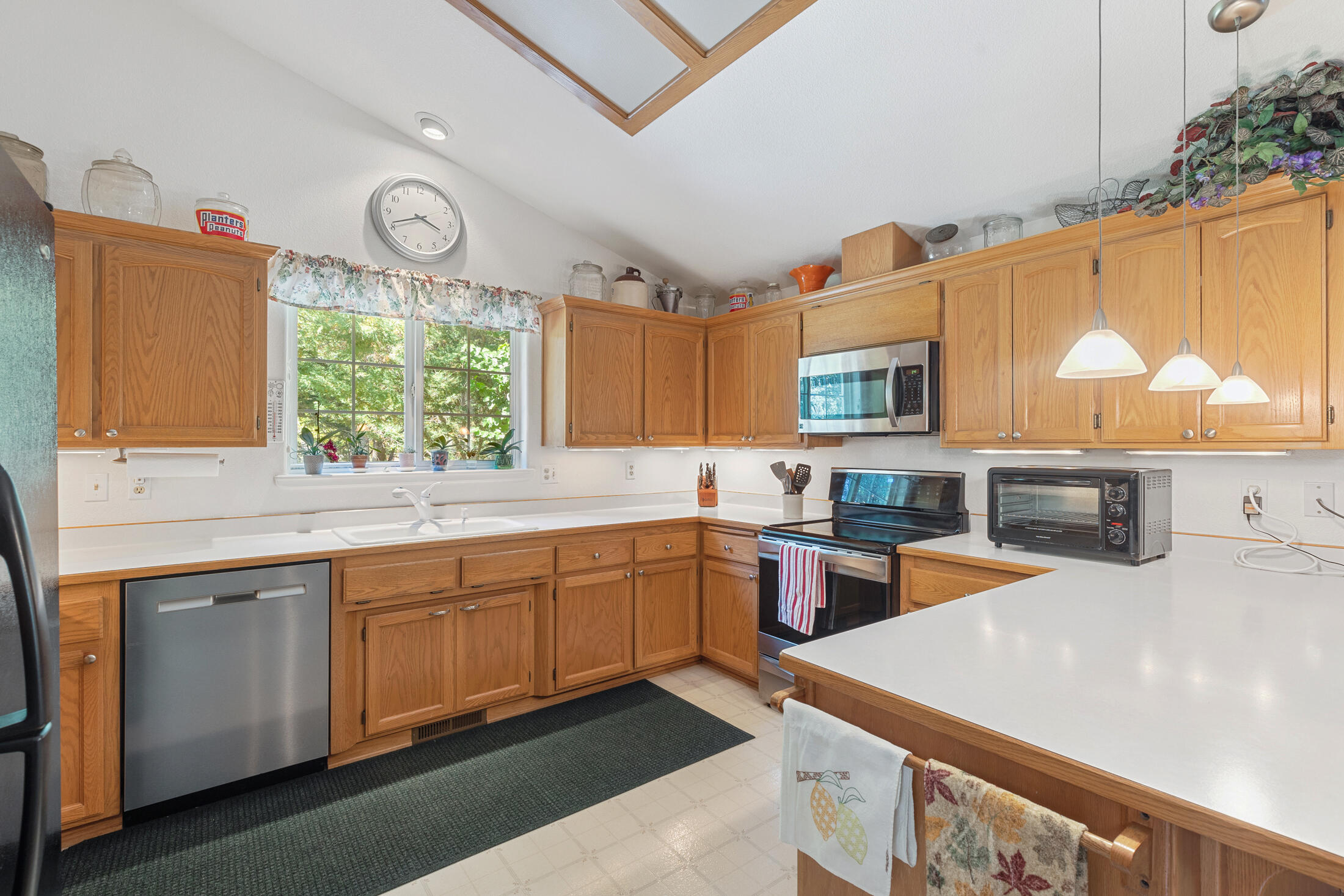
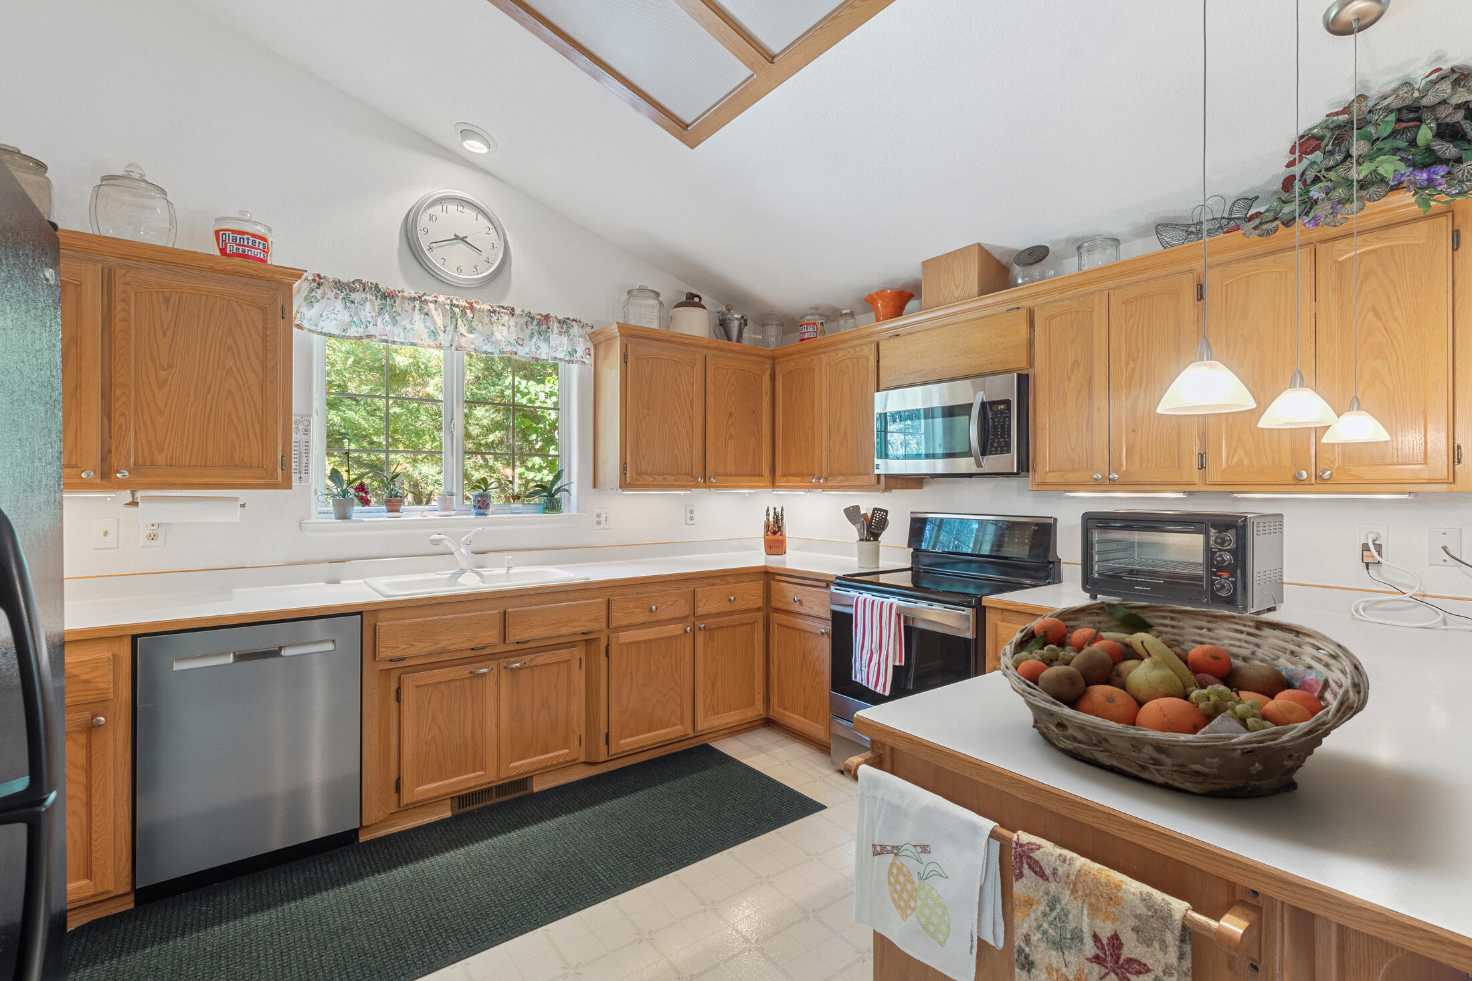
+ fruit basket (1158, 683)
